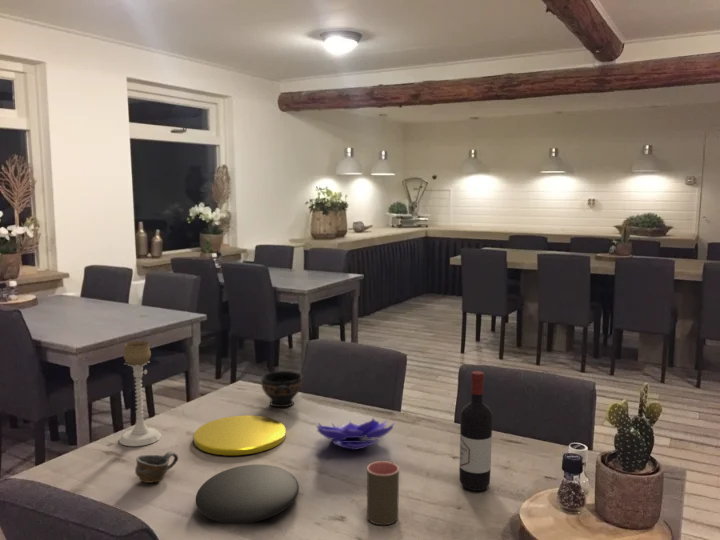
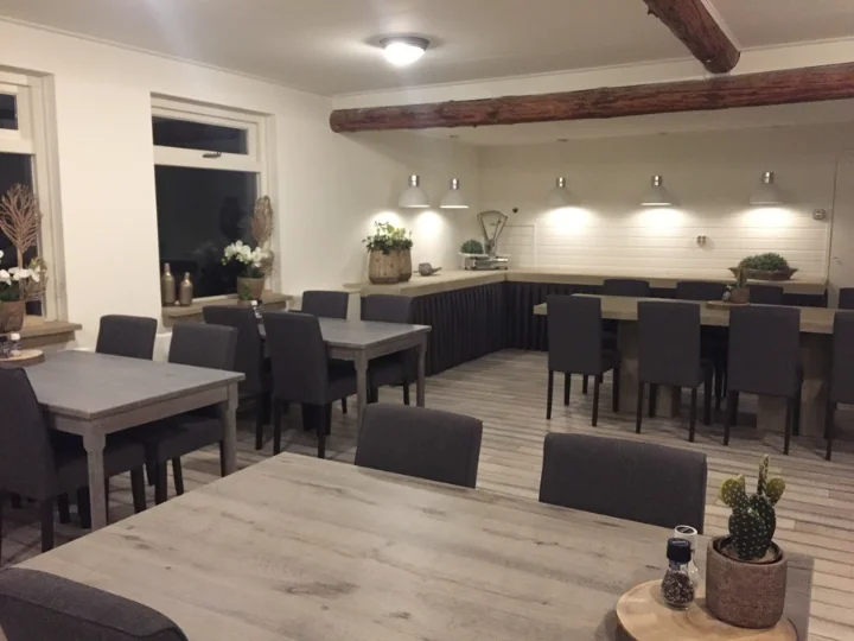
- bowl (282, 389)
- plate (248, 491)
- candle holder (138, 391)
- cup (382, 492)
- cup (156, 468)
- decorative bowl (355, 426)
- wine bottle (476, 429)
- plate (240, 433)
